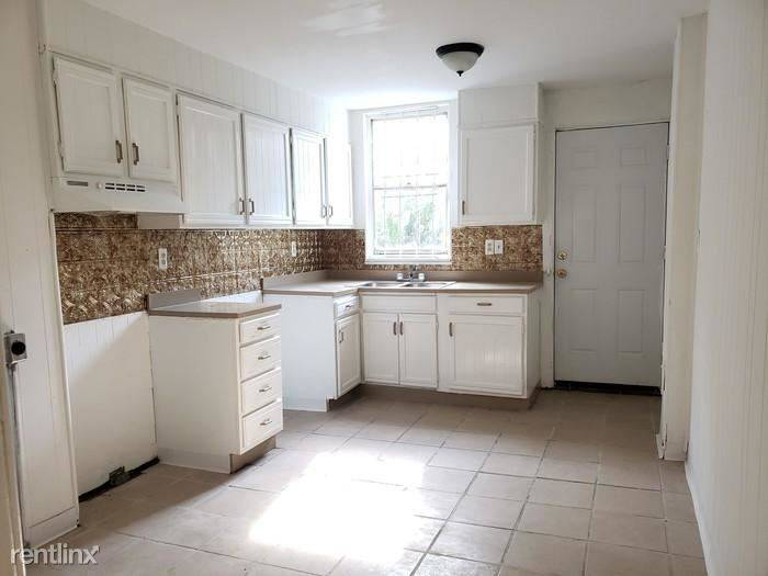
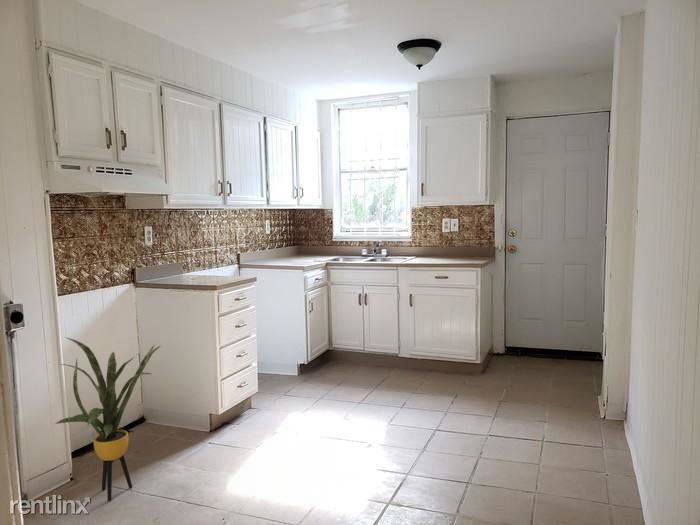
+ house plant (111, 415)
